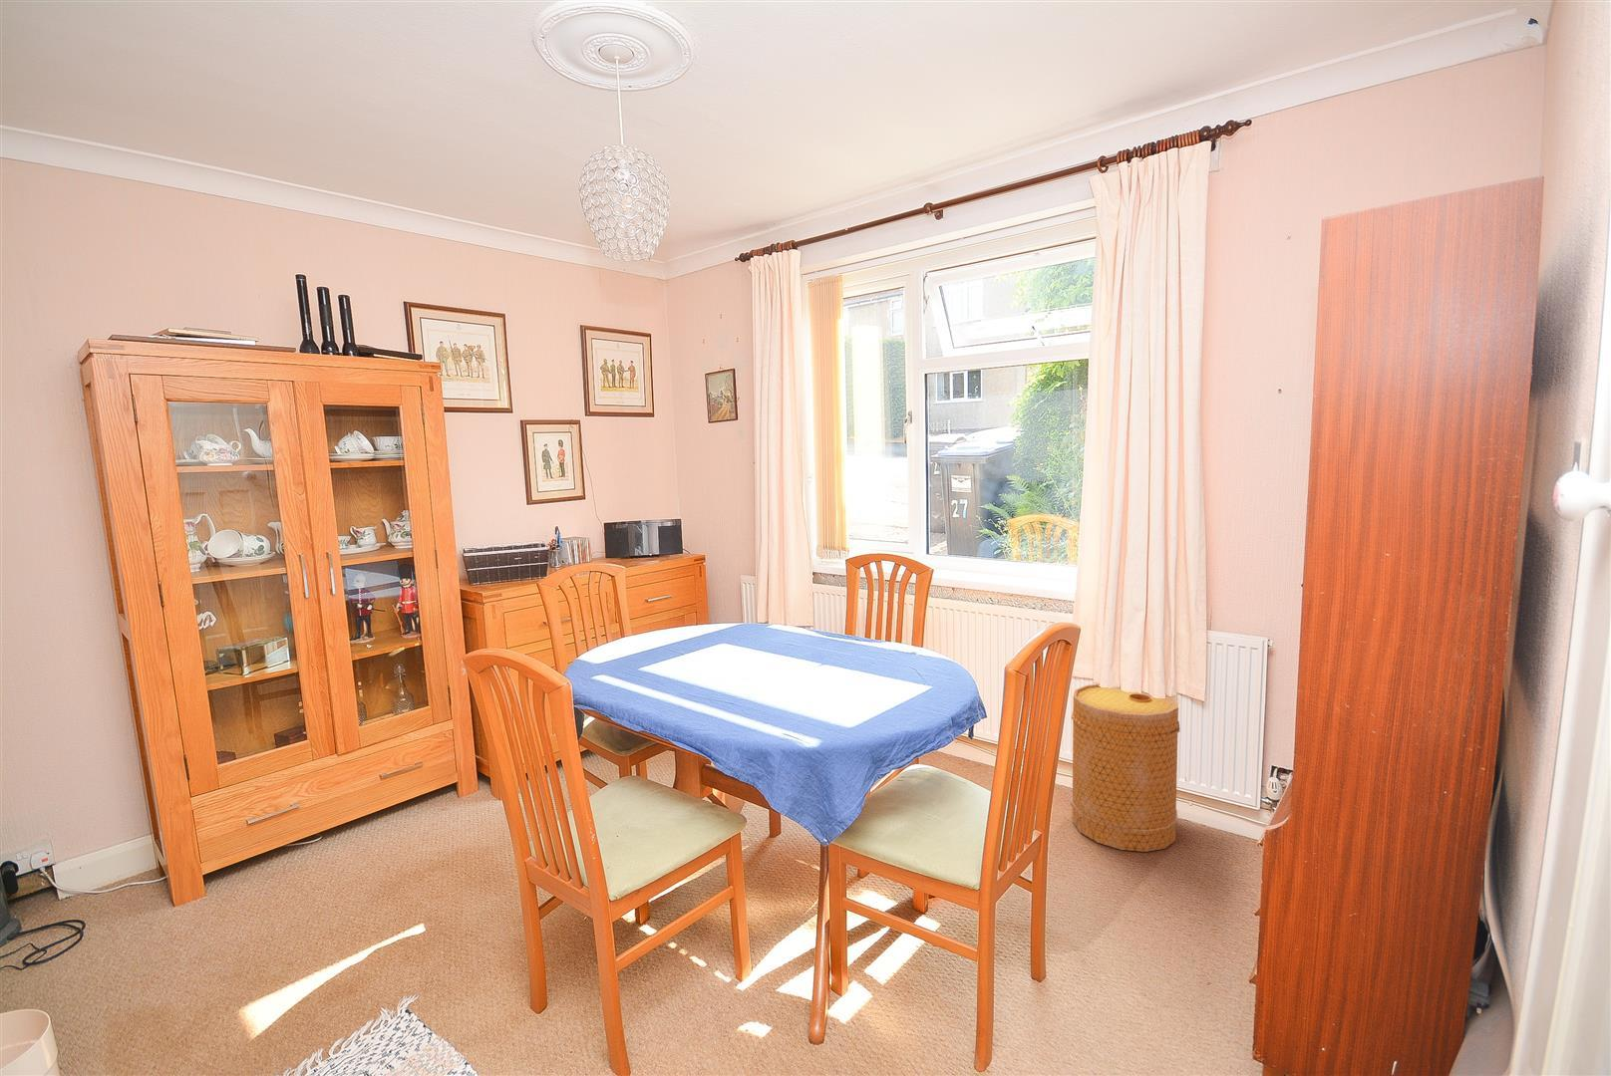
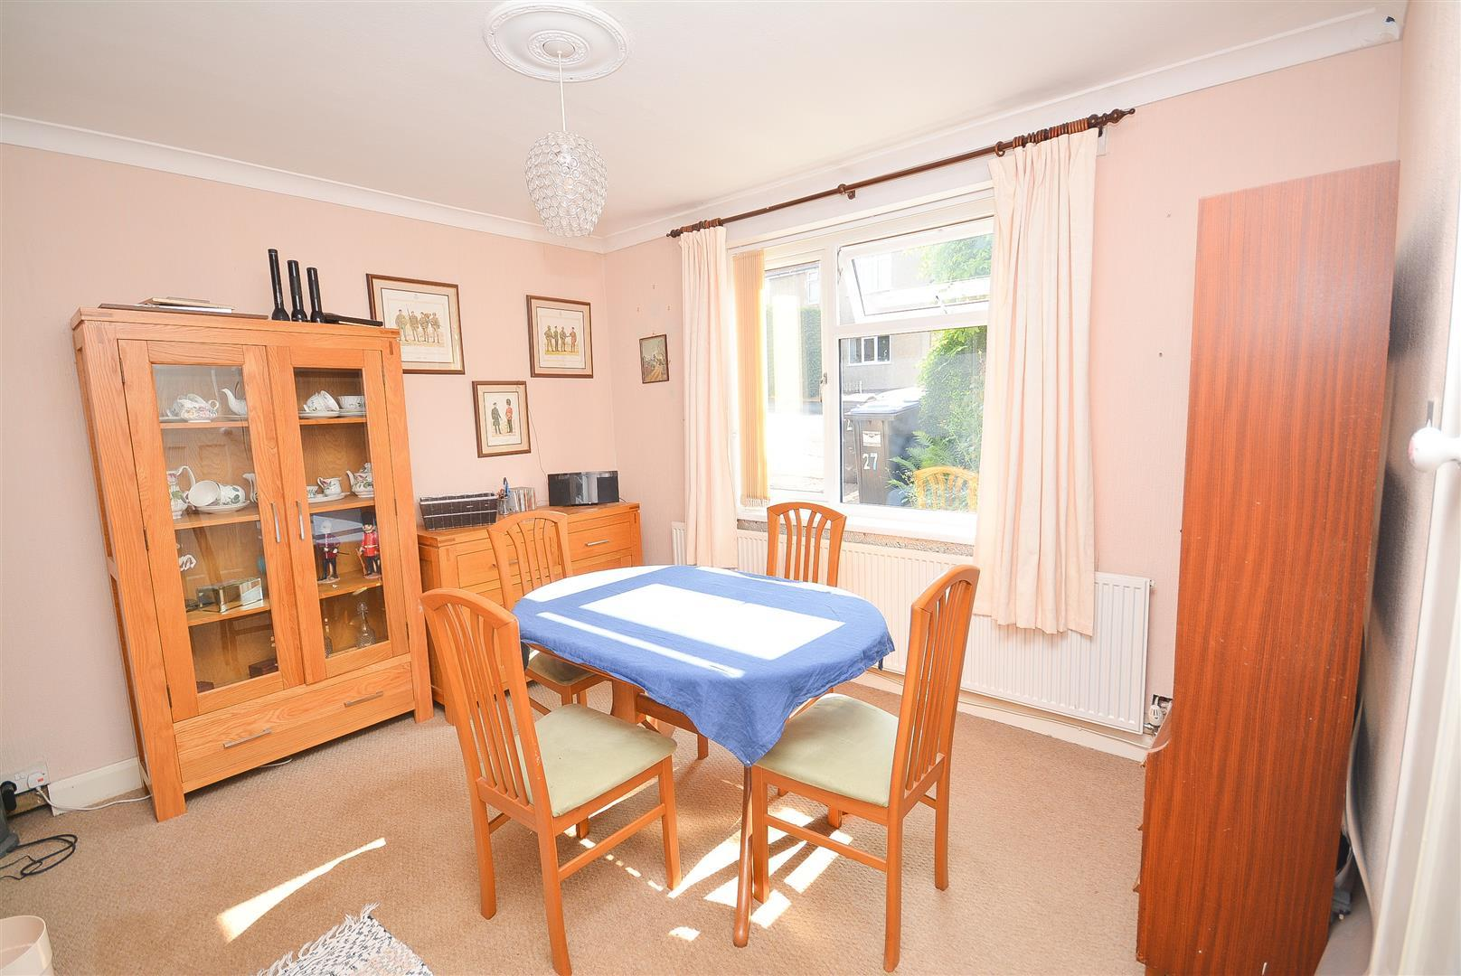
- basket (1123, 763)
